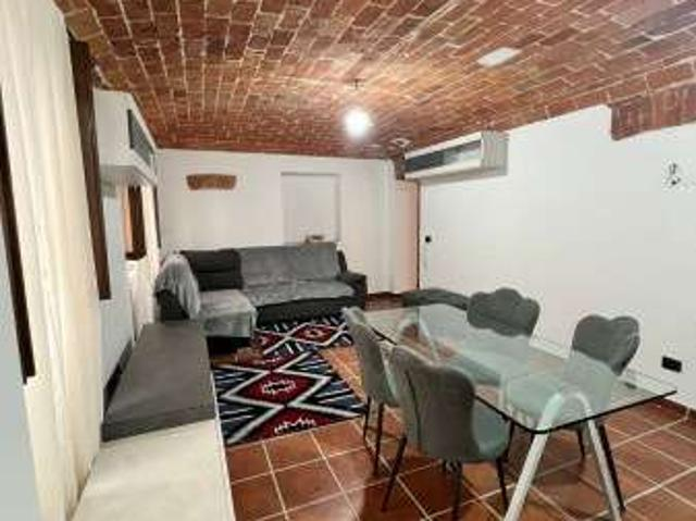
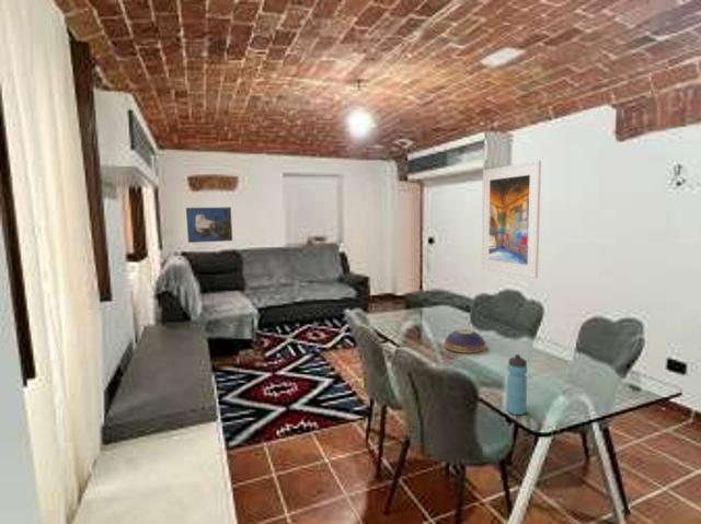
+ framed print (209, 224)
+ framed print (507, 220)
+ water bottle (517, 383)
+ decorative bowl (464, 338)
